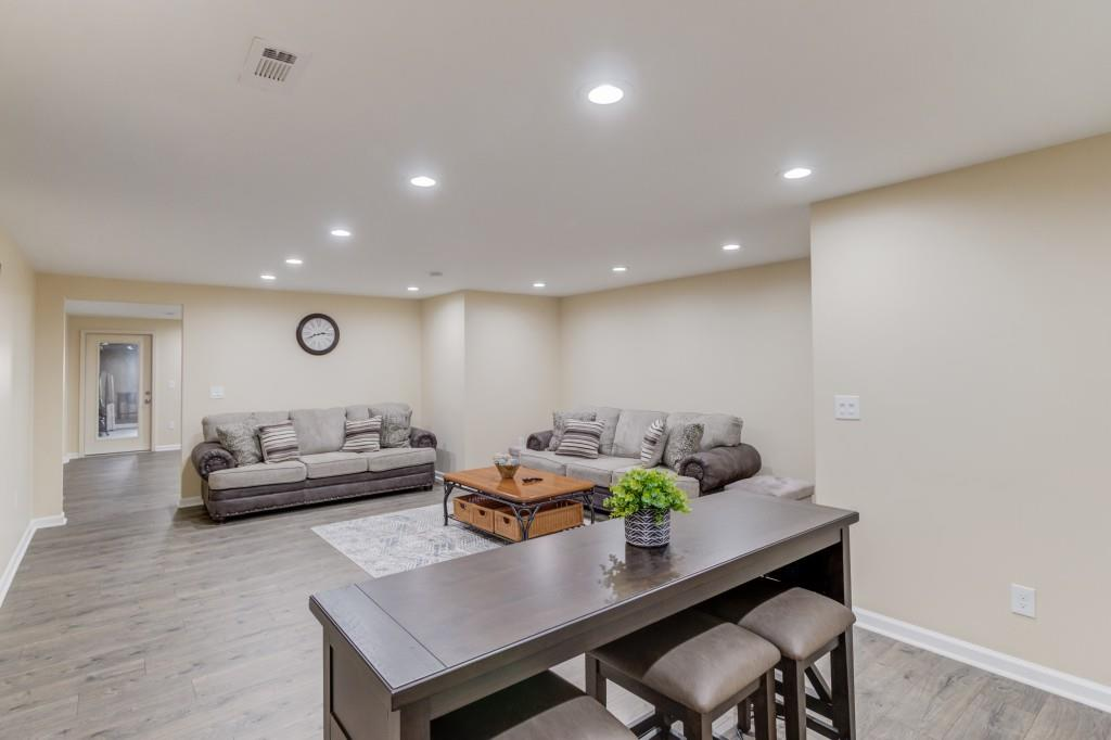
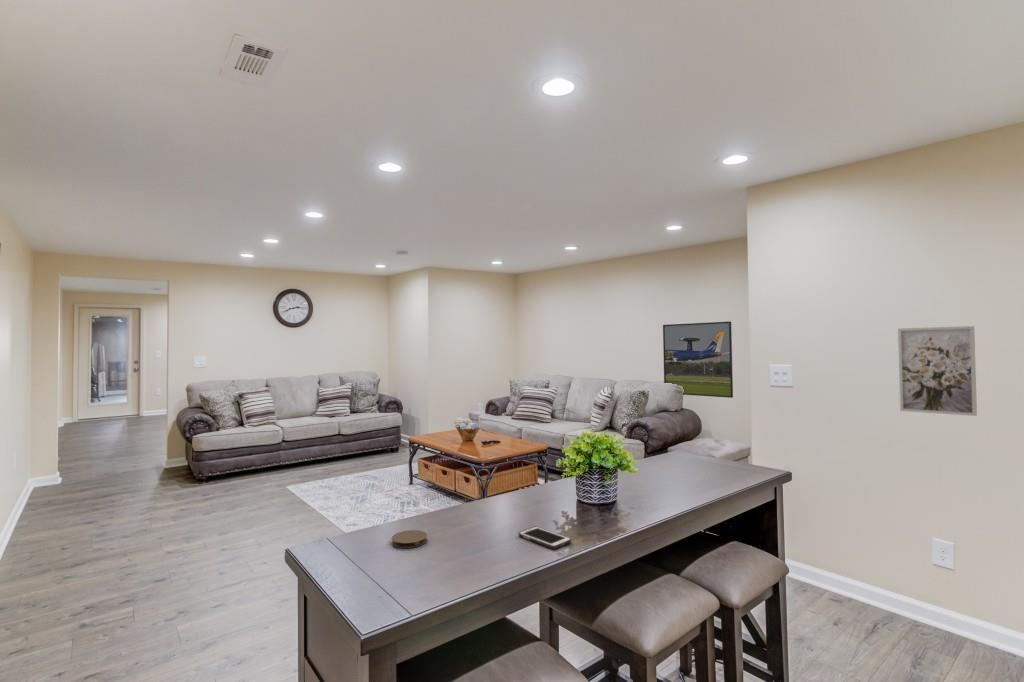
+ coaster (409, 538)
+ cell phone (544, 537)
+ wall art (935, 370)
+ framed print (696, 359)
